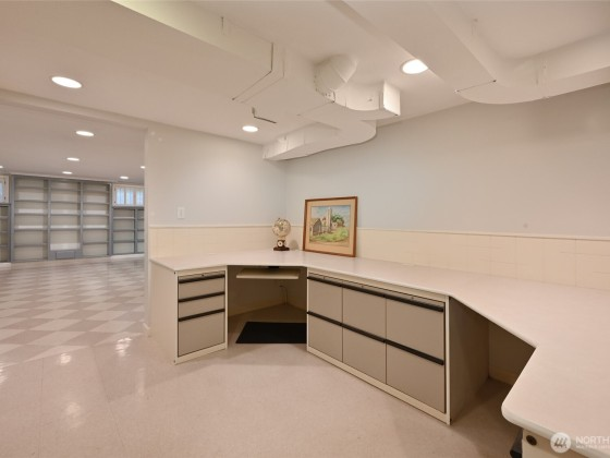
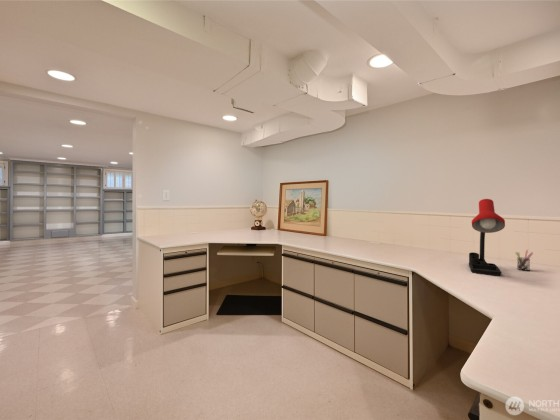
+ desk lamp (484, 235)
+ pen holder (522, 259)
